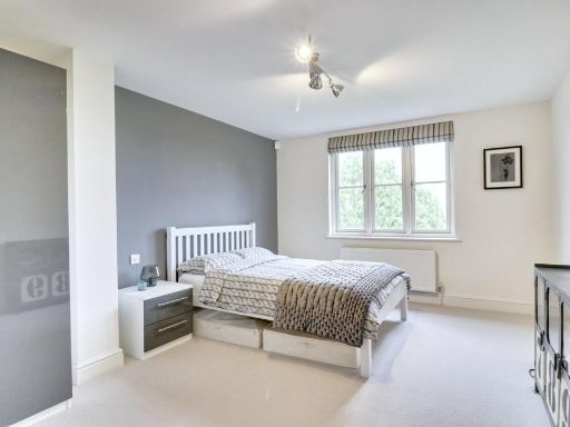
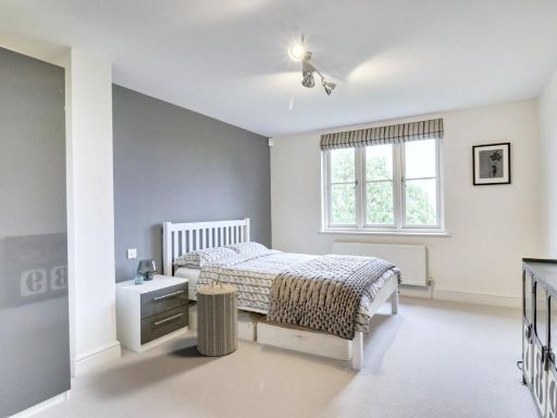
+ laundry hamper (216, 312)
